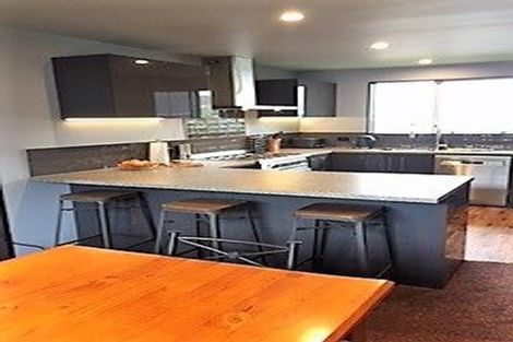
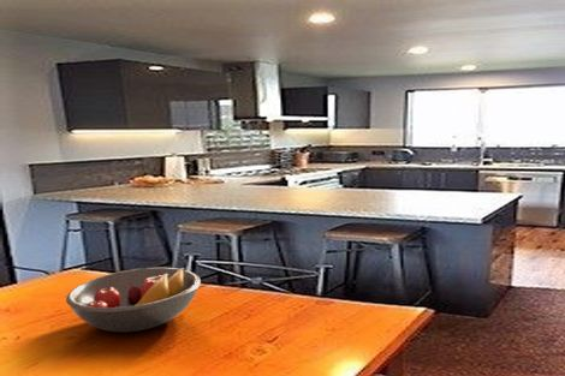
+ fruit bowl (136, 298)
